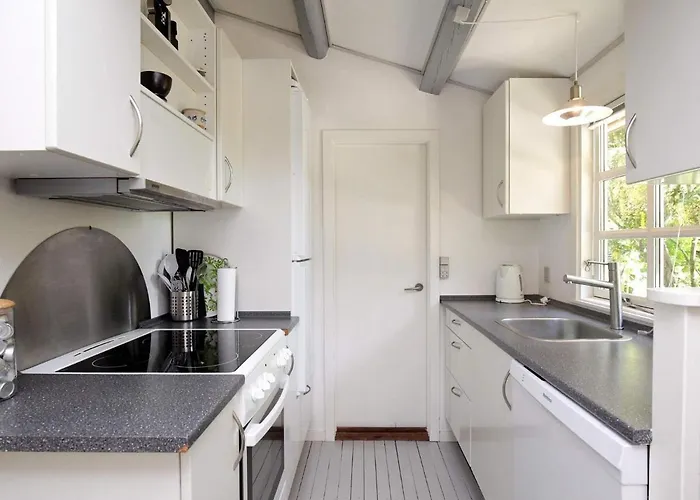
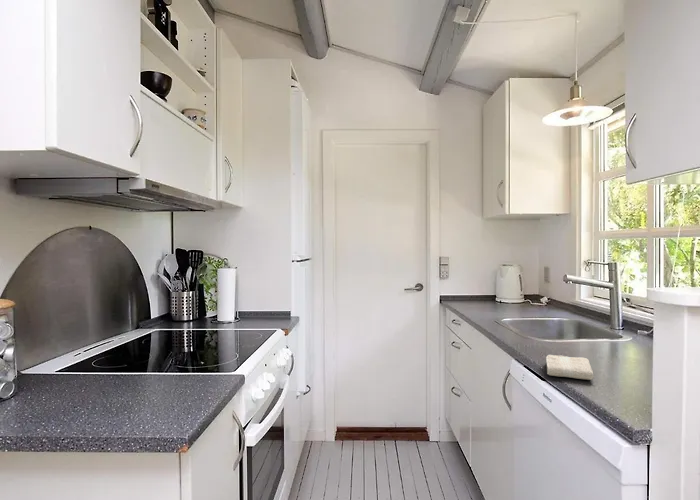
+ washcloth (568, 365)
